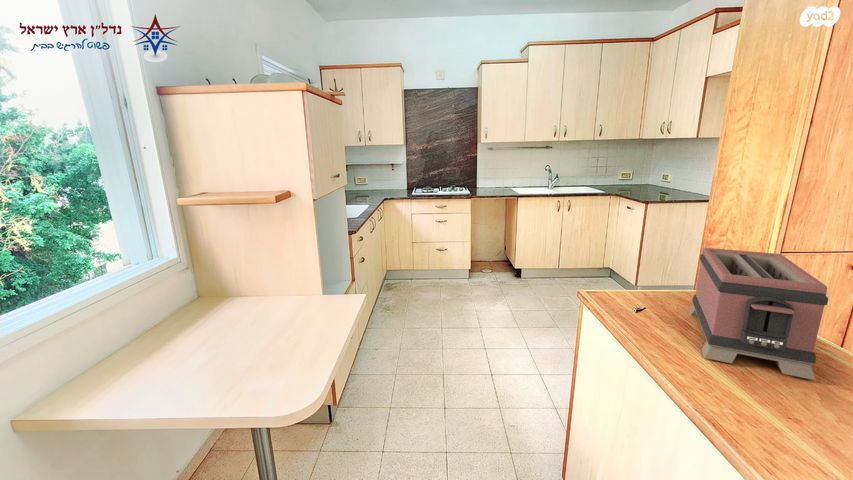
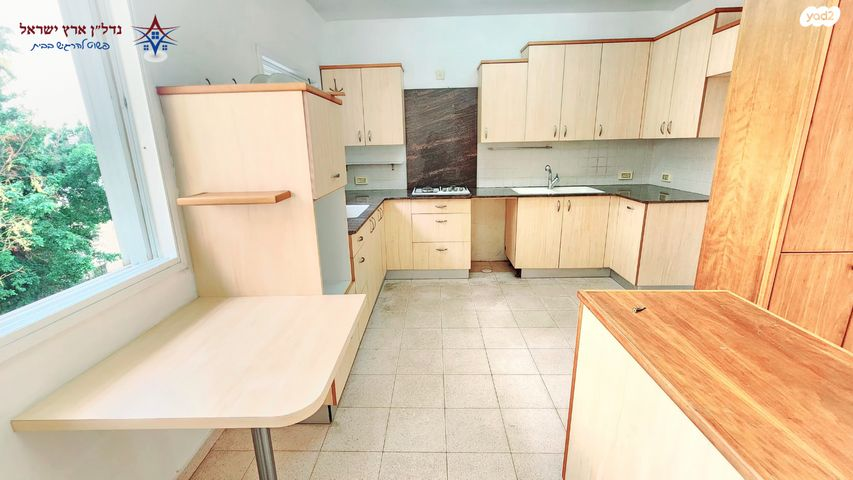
- toaster (748, 304)
